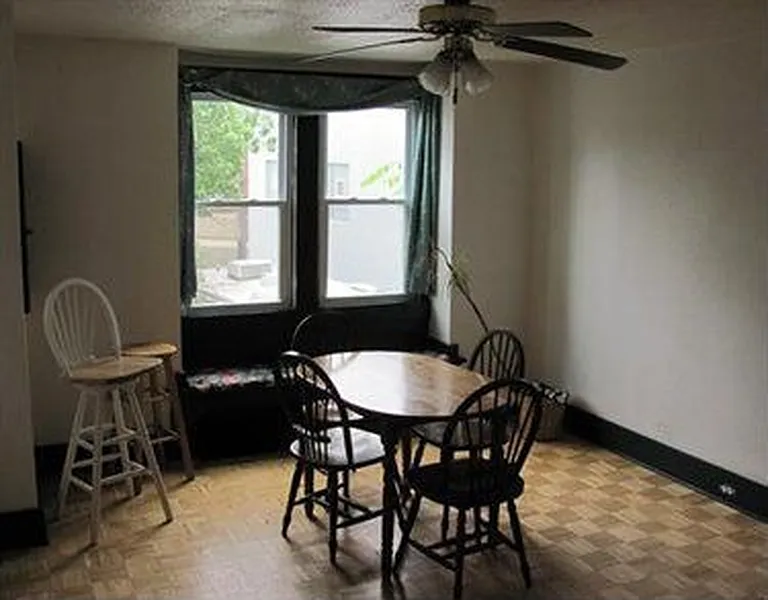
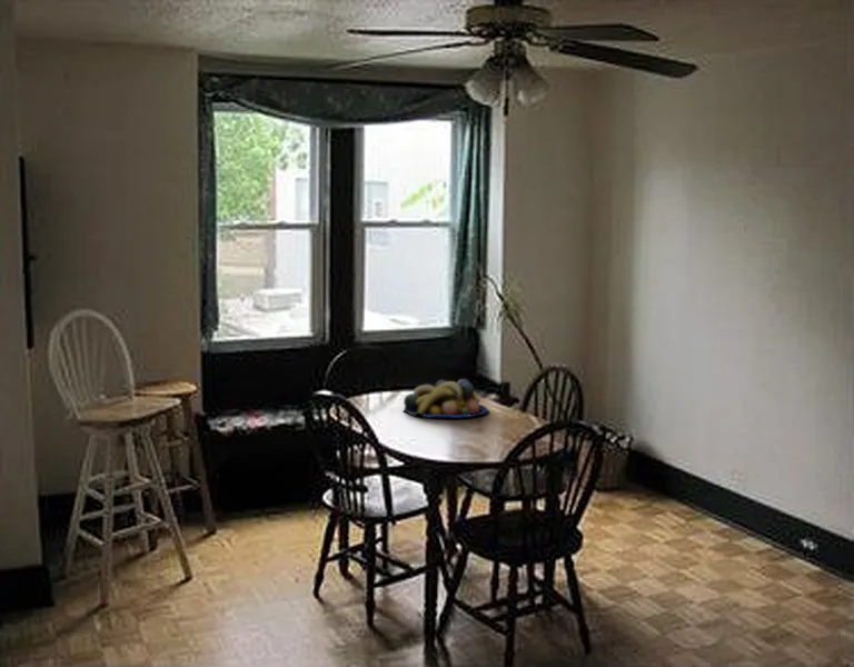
+ fruit bowl (446, 395)
